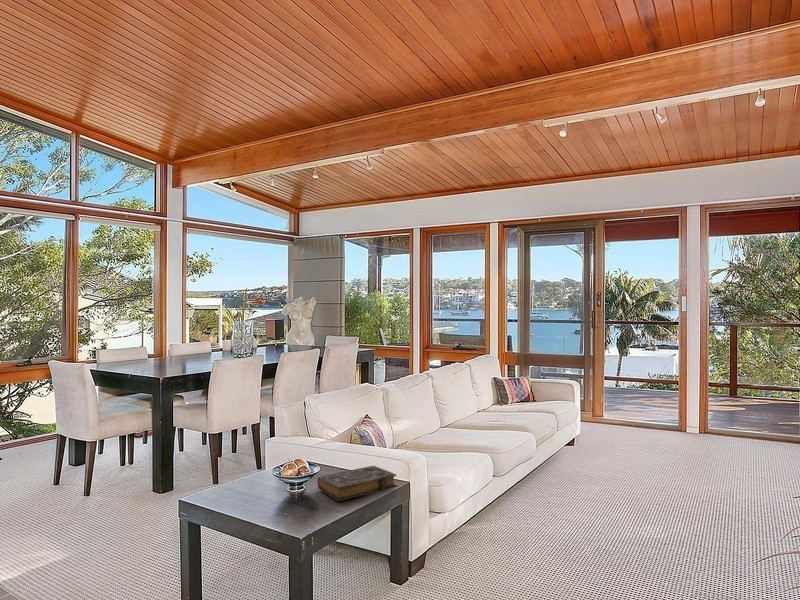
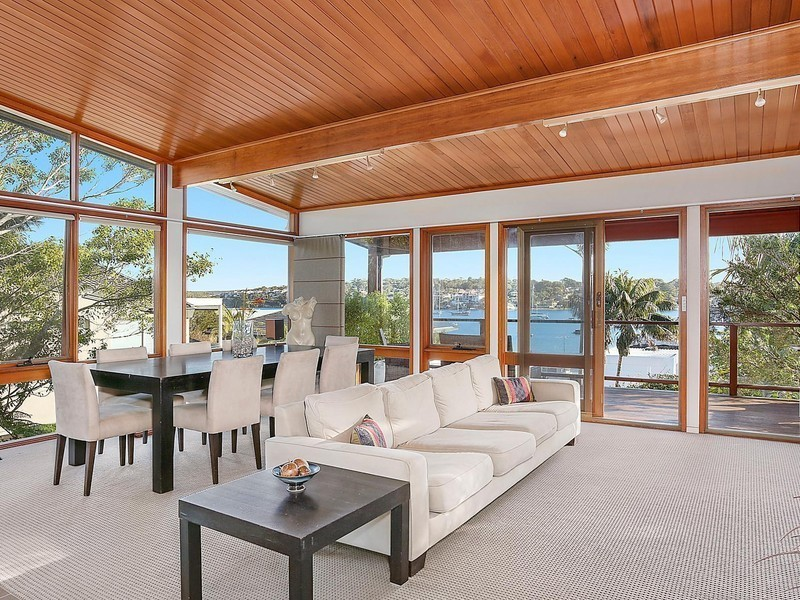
- book (357, 481)
